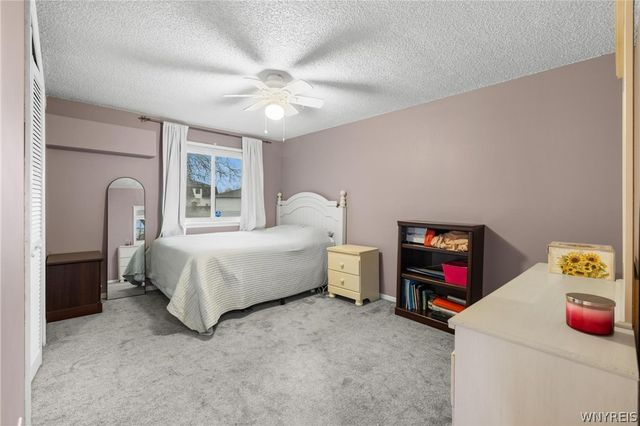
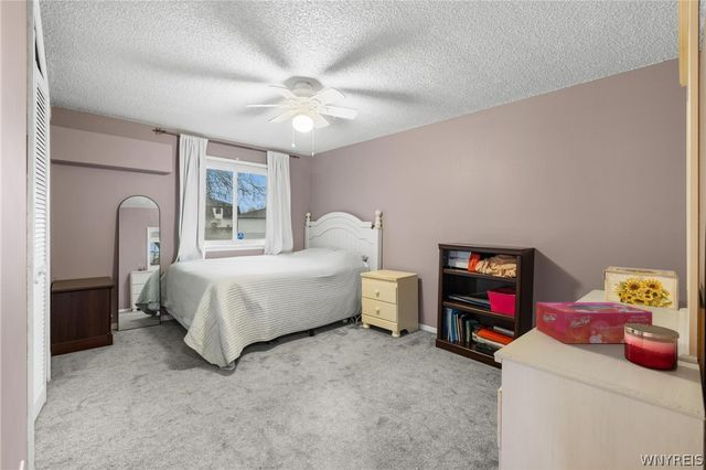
+ tissue box (590, 321)
